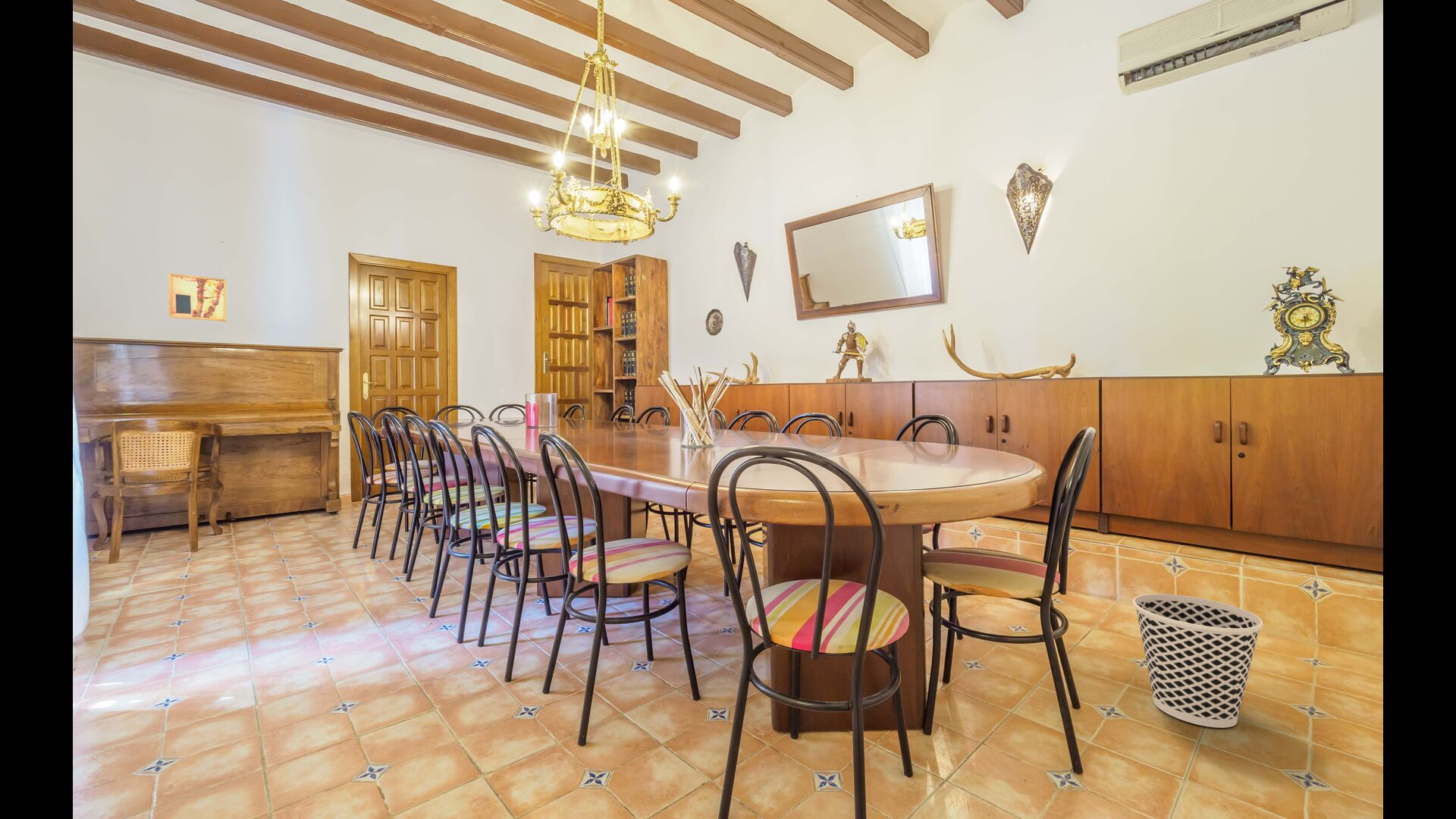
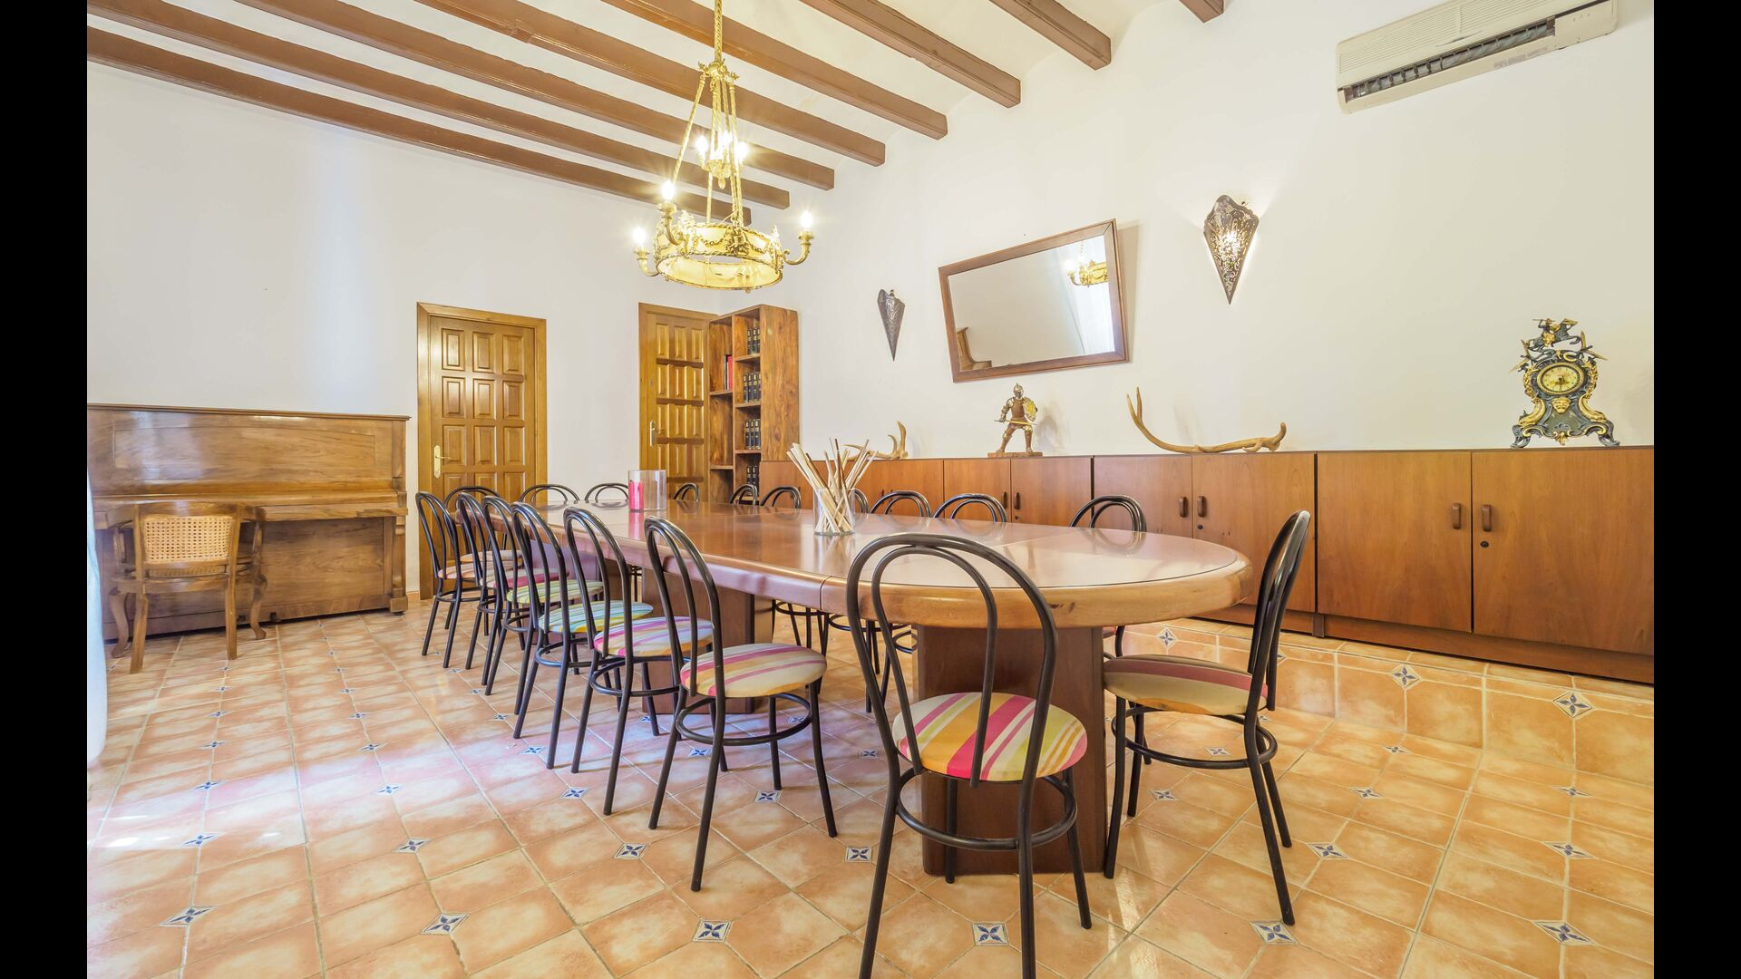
- wastebasket (1194, 660)
- decorative plate (714, 322)
- wall art (198, 298)
